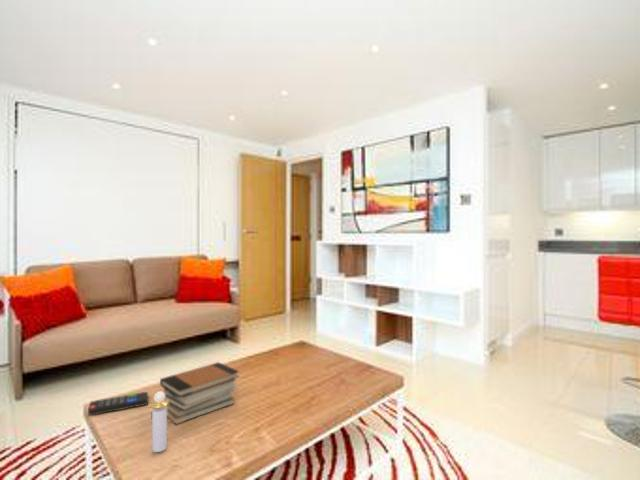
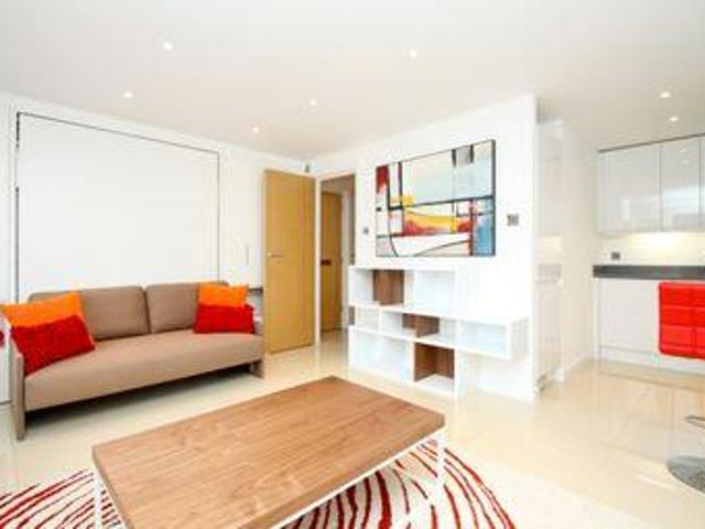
- remote control (119, 402)
- perfume bottle (159, 420)
- book stack (200, 390)
